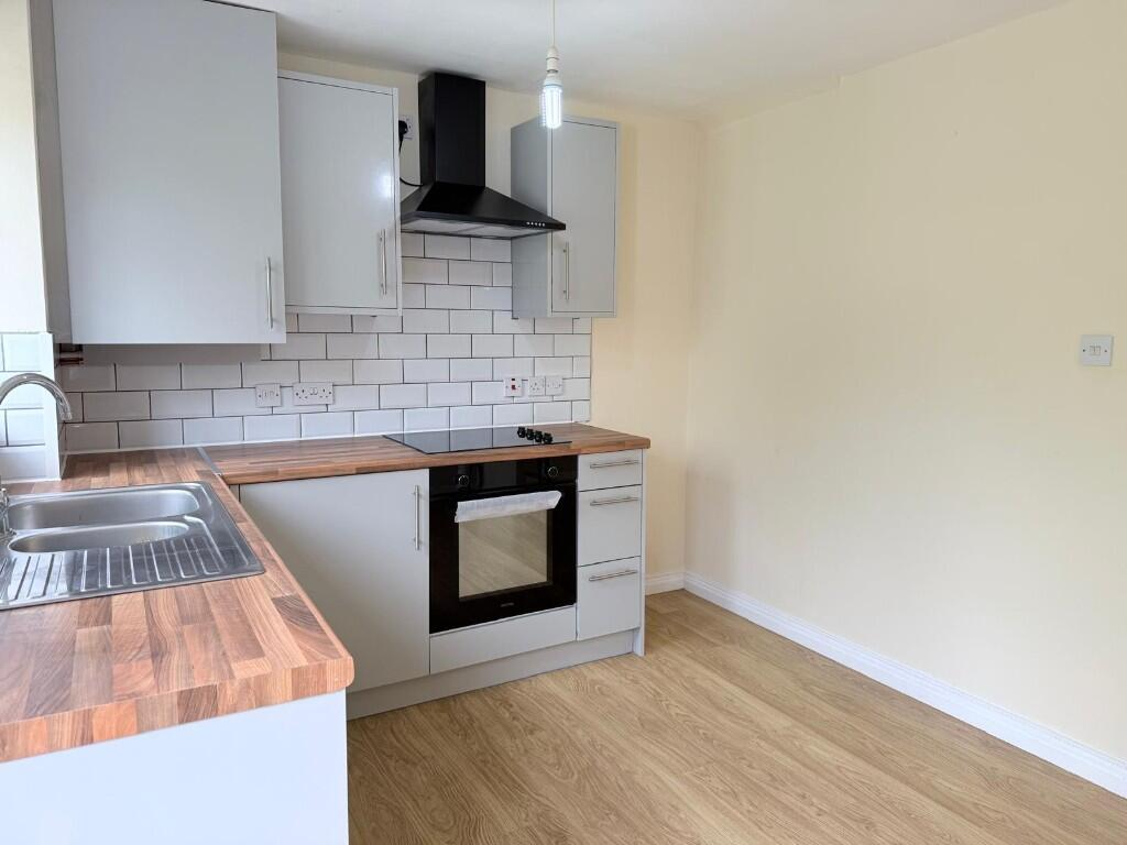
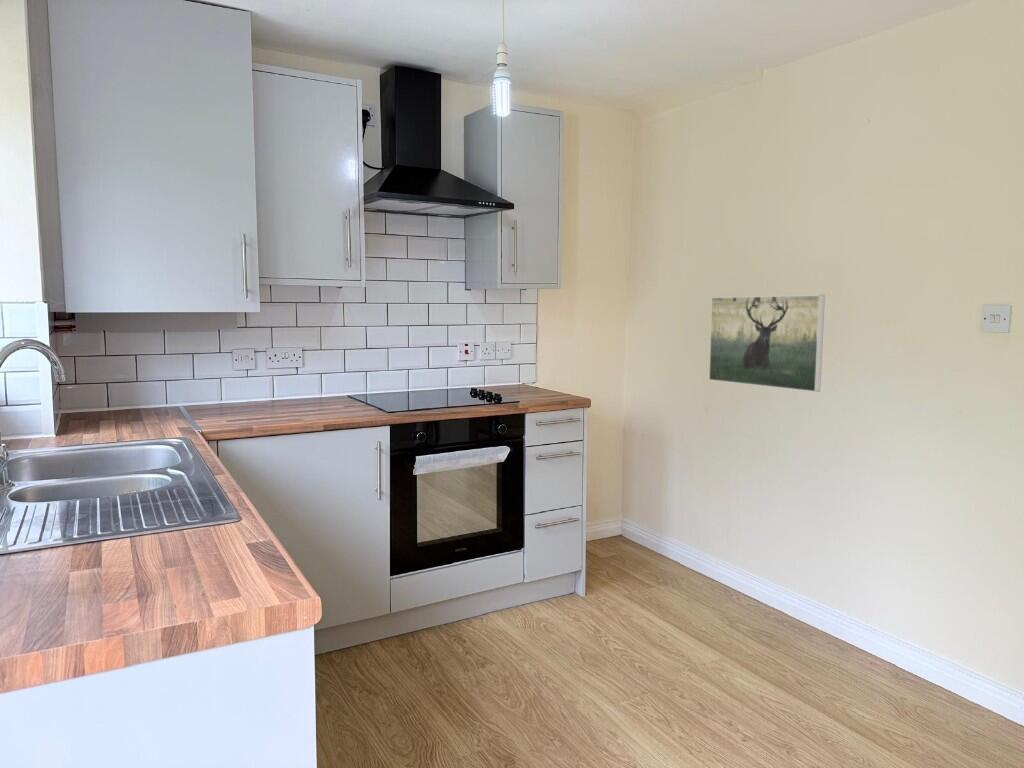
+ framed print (761, 341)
